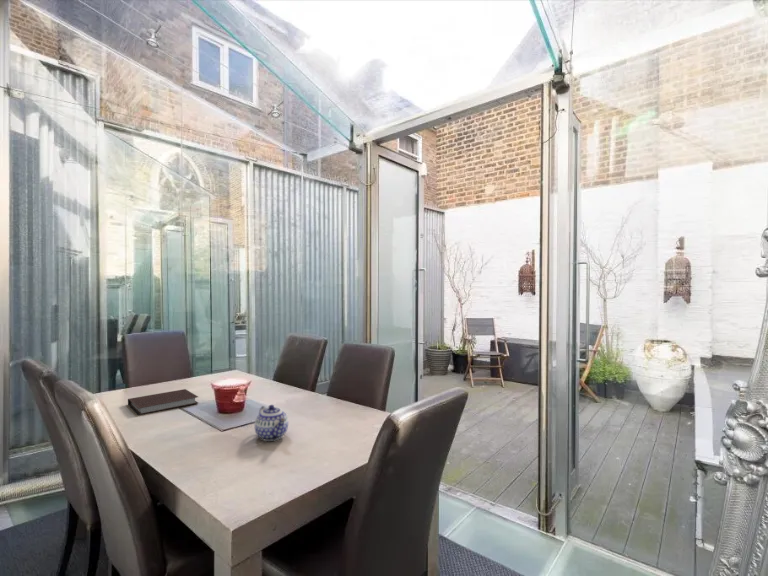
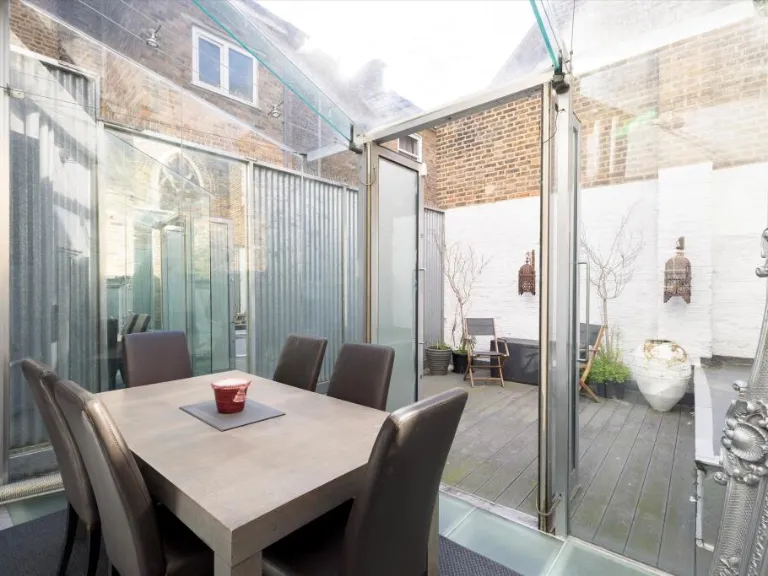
- teapot (271, 420)
- notebook (163, 400)
